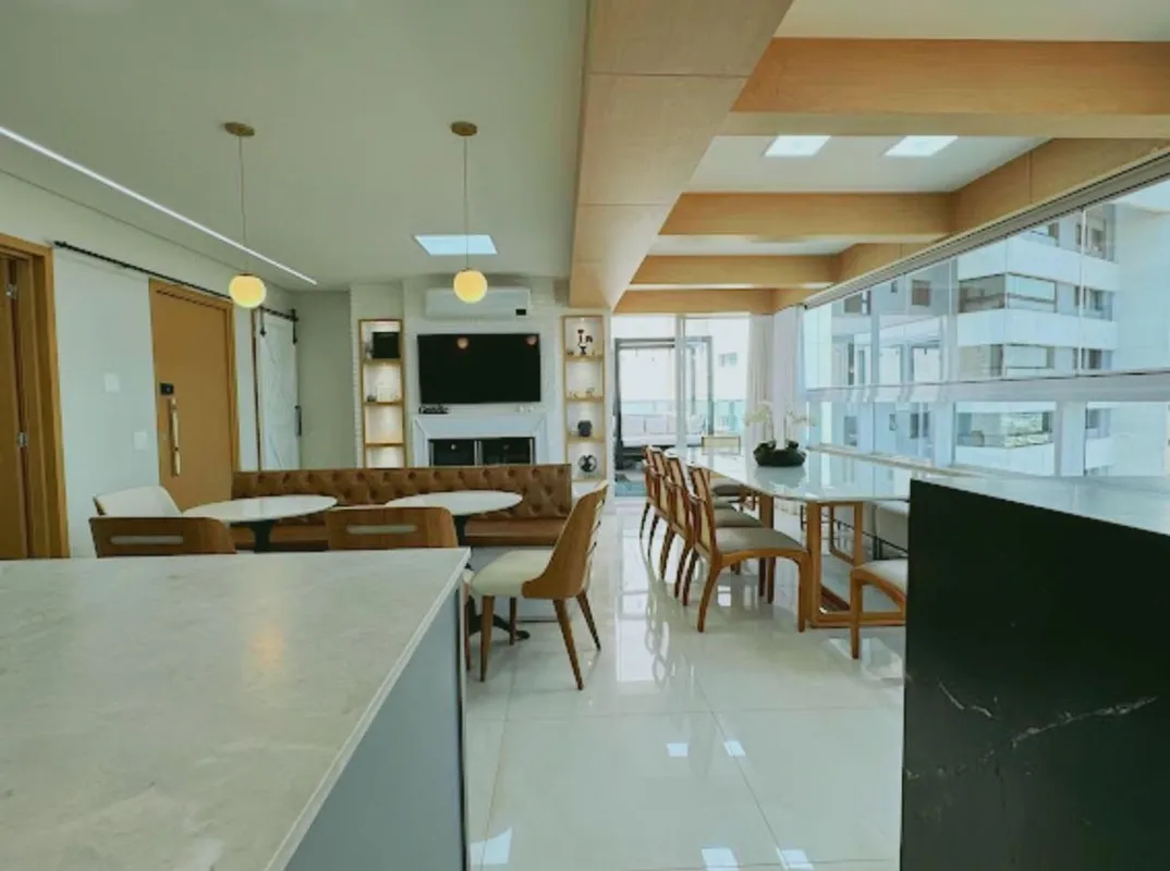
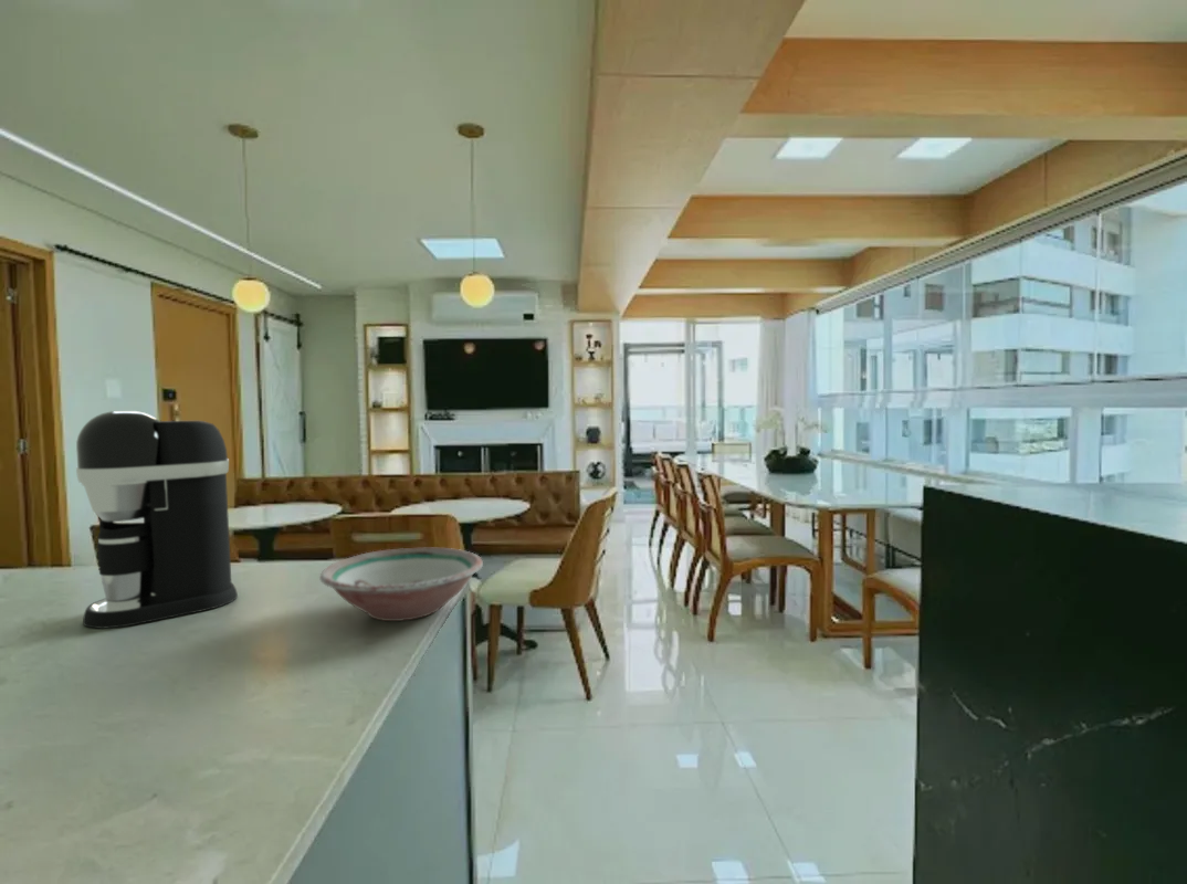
+ bowl (405, 587)
+ coffee maker (159, 509)
